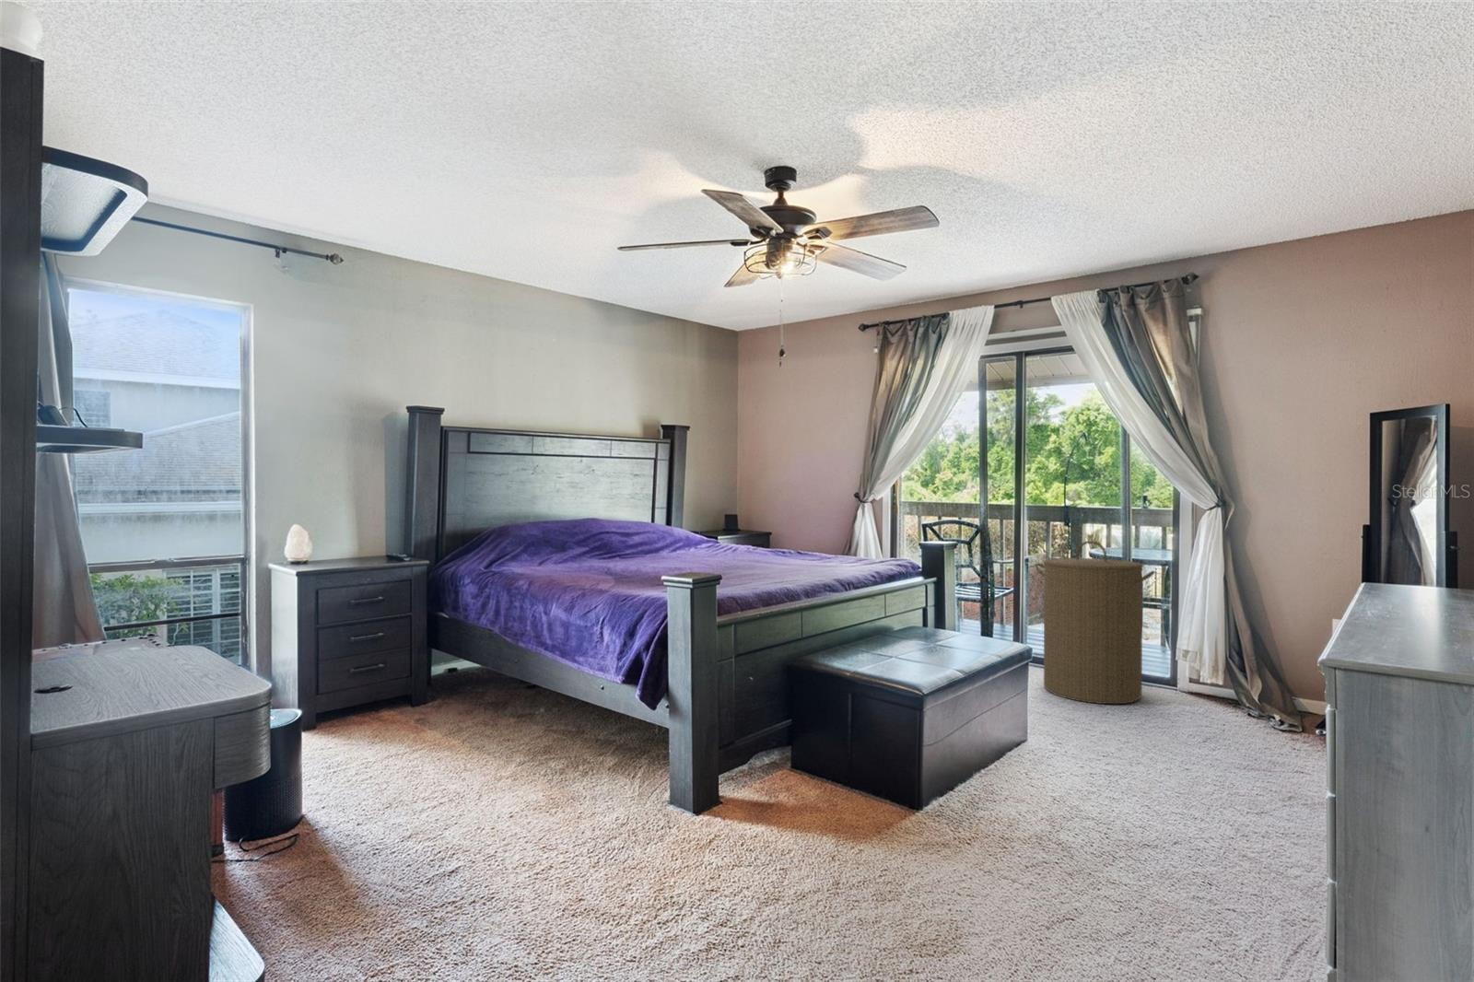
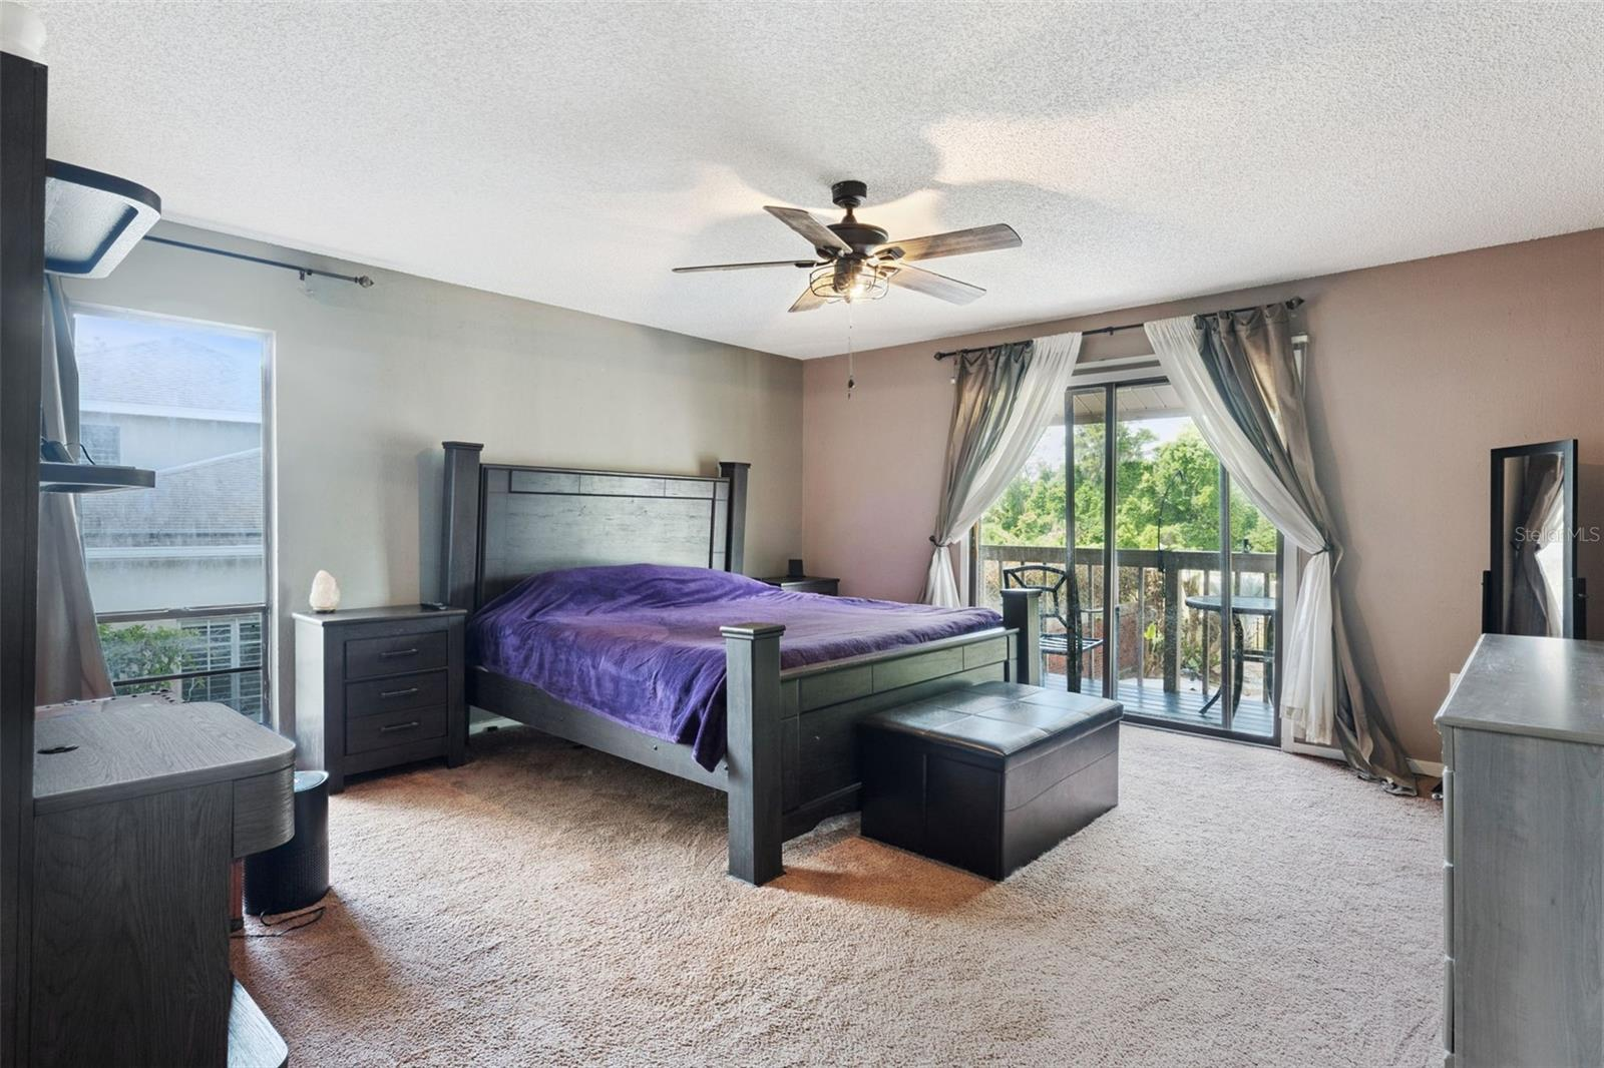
- laundry hamper (1092, 616)
